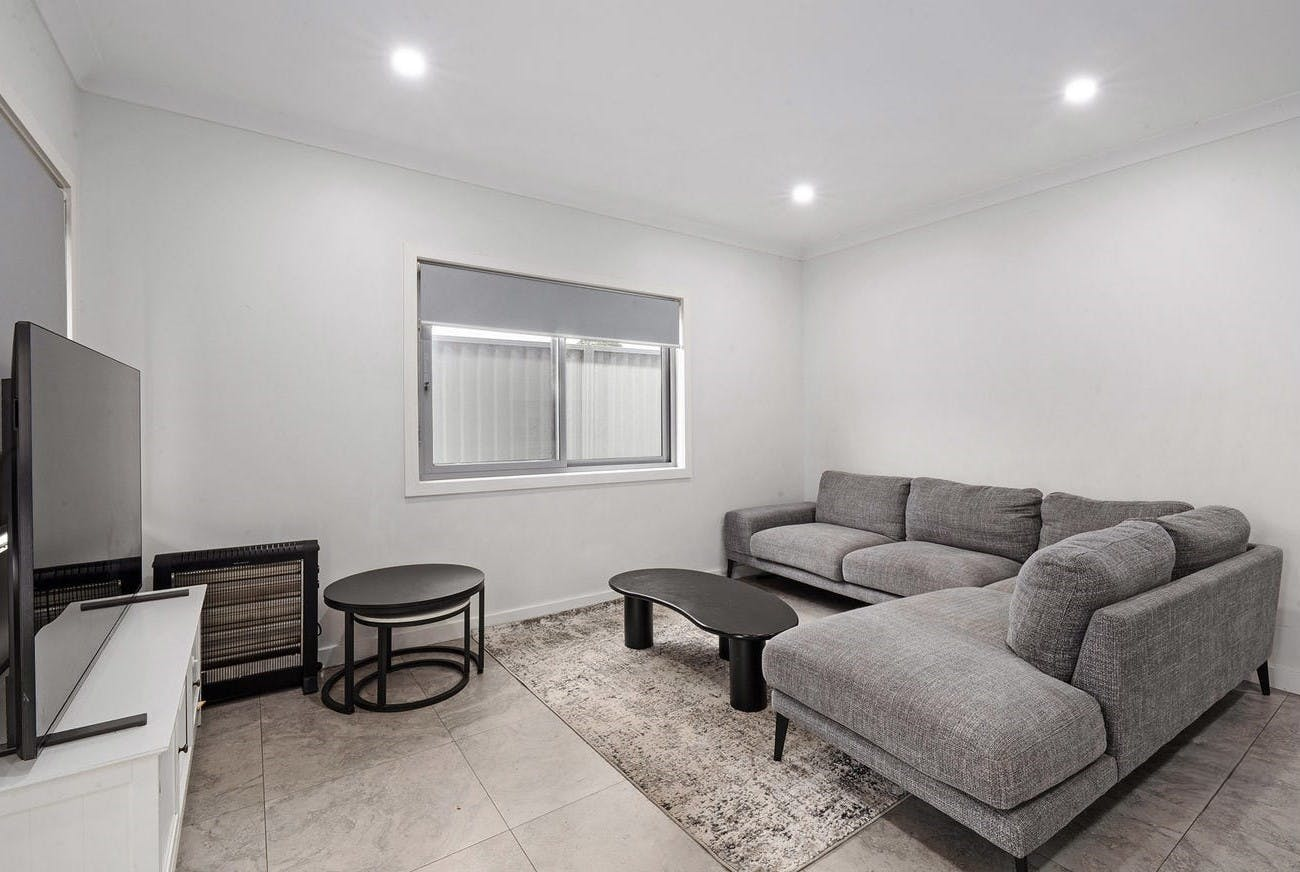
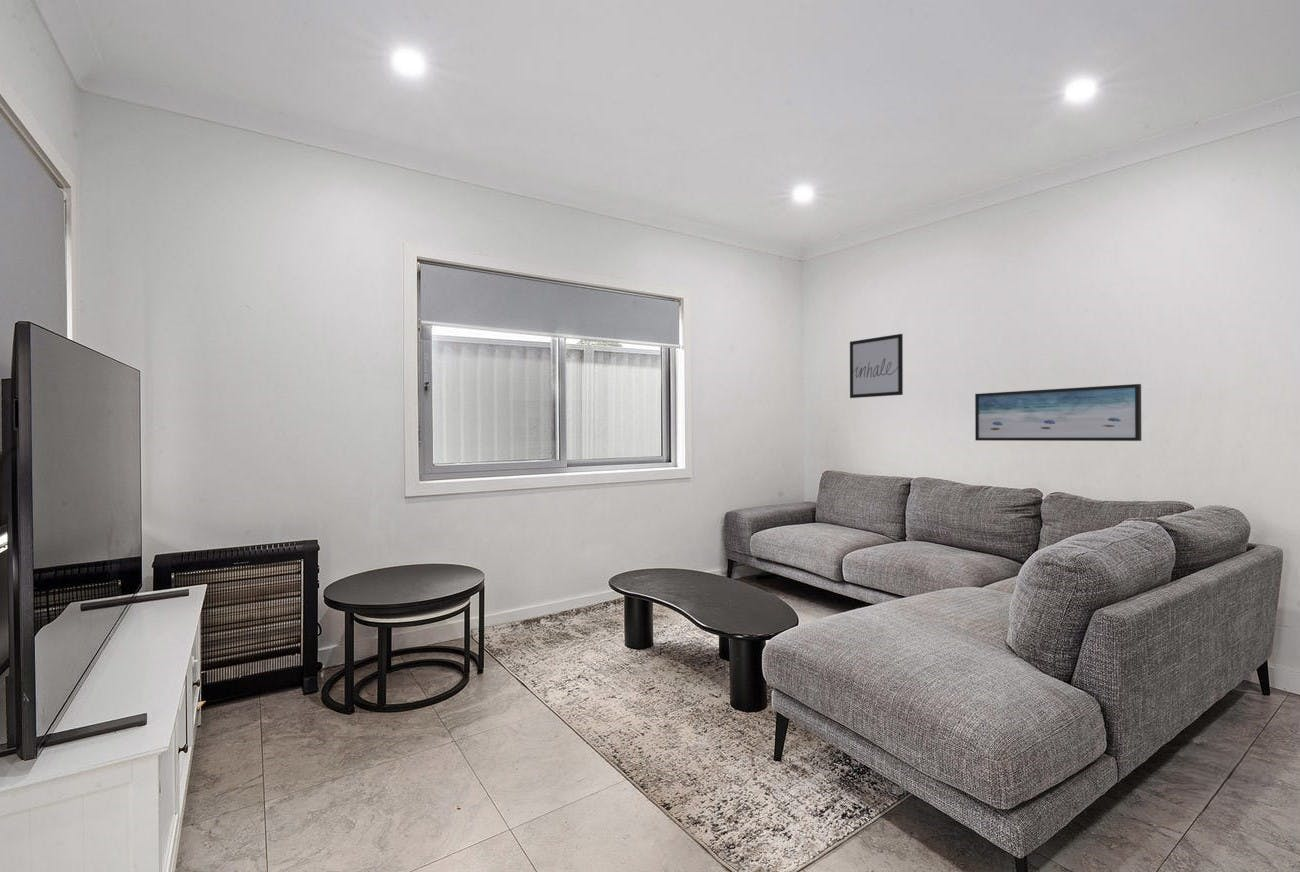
+ wall art (875, 367)
+ wall art (1050, 415)
